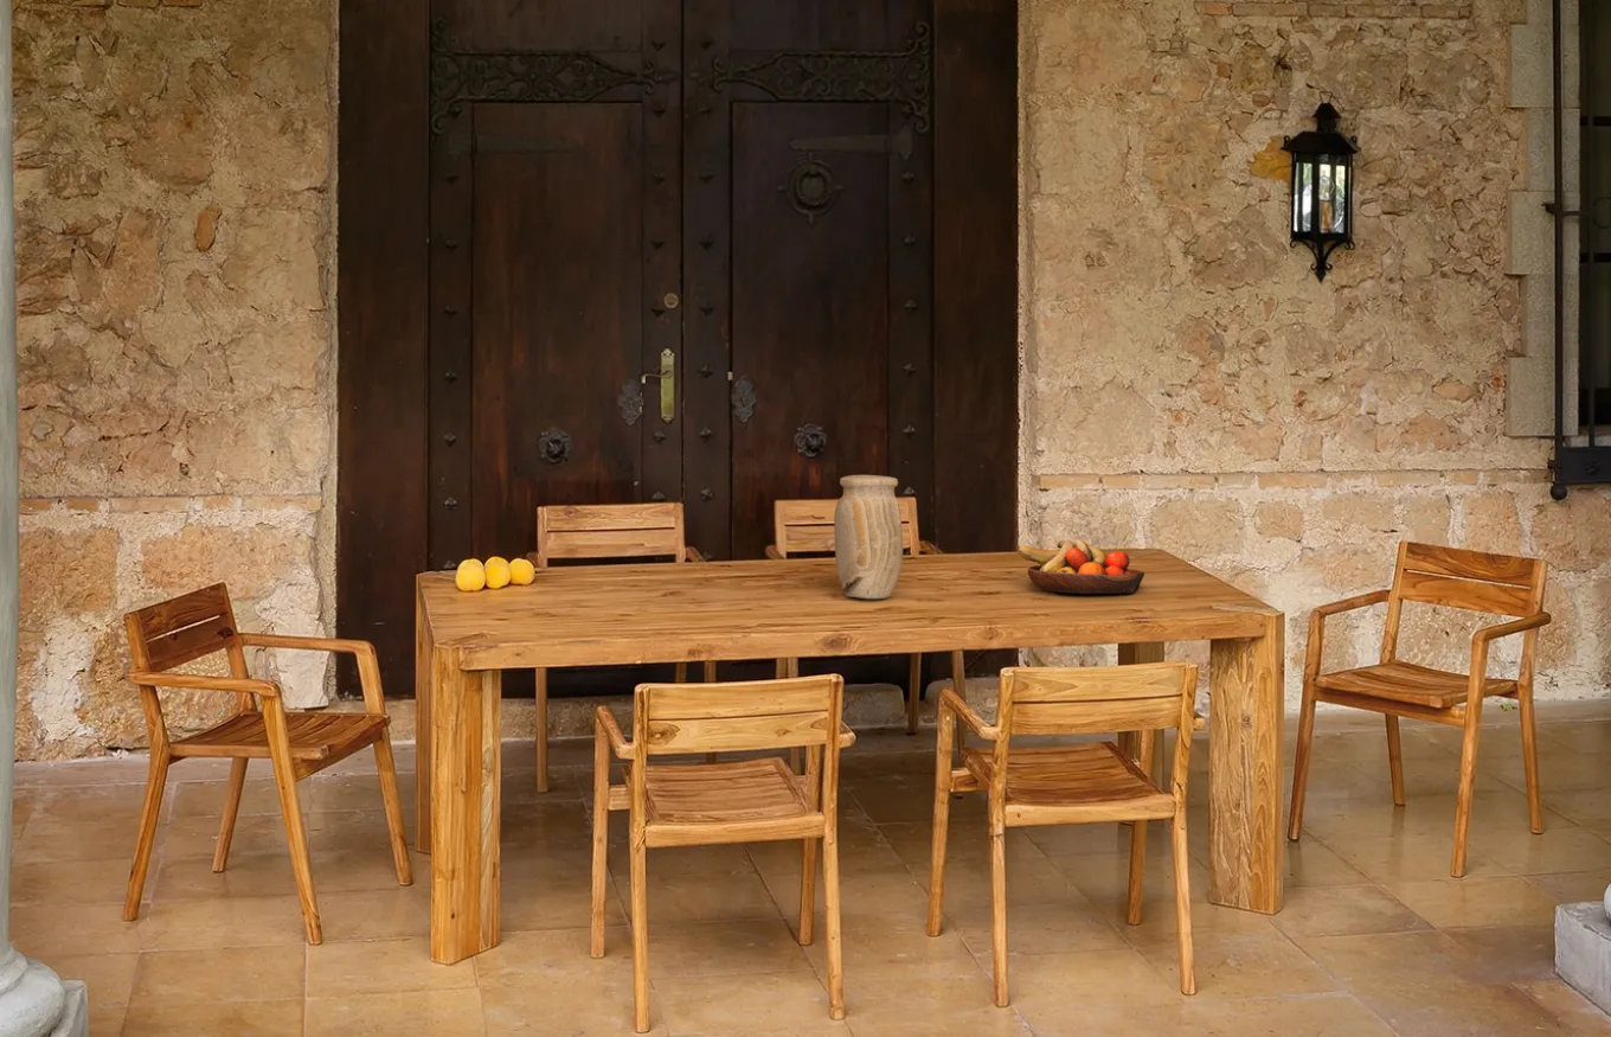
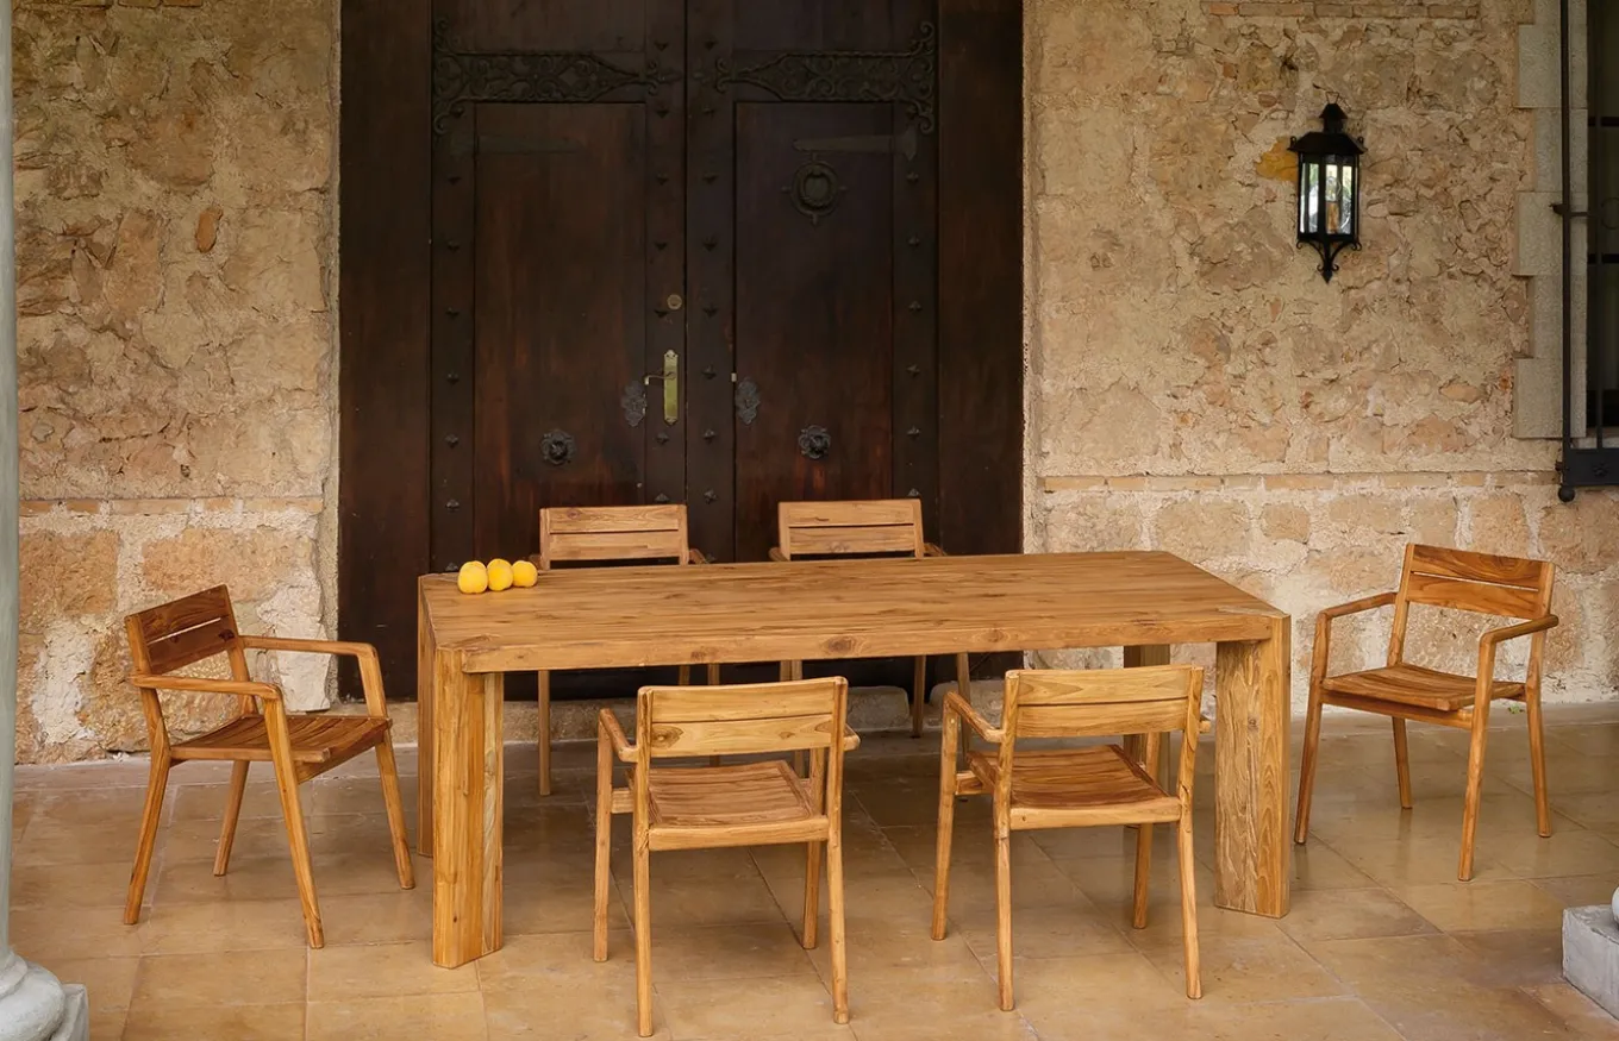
- fruit bowl (1084, 565)
- vase (867, 537)
